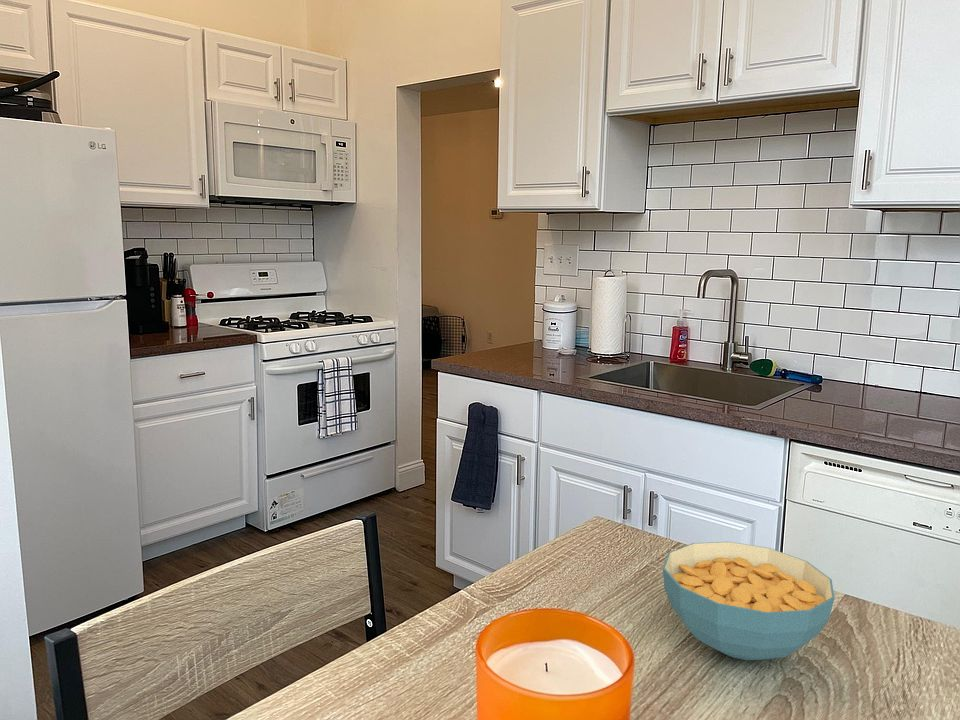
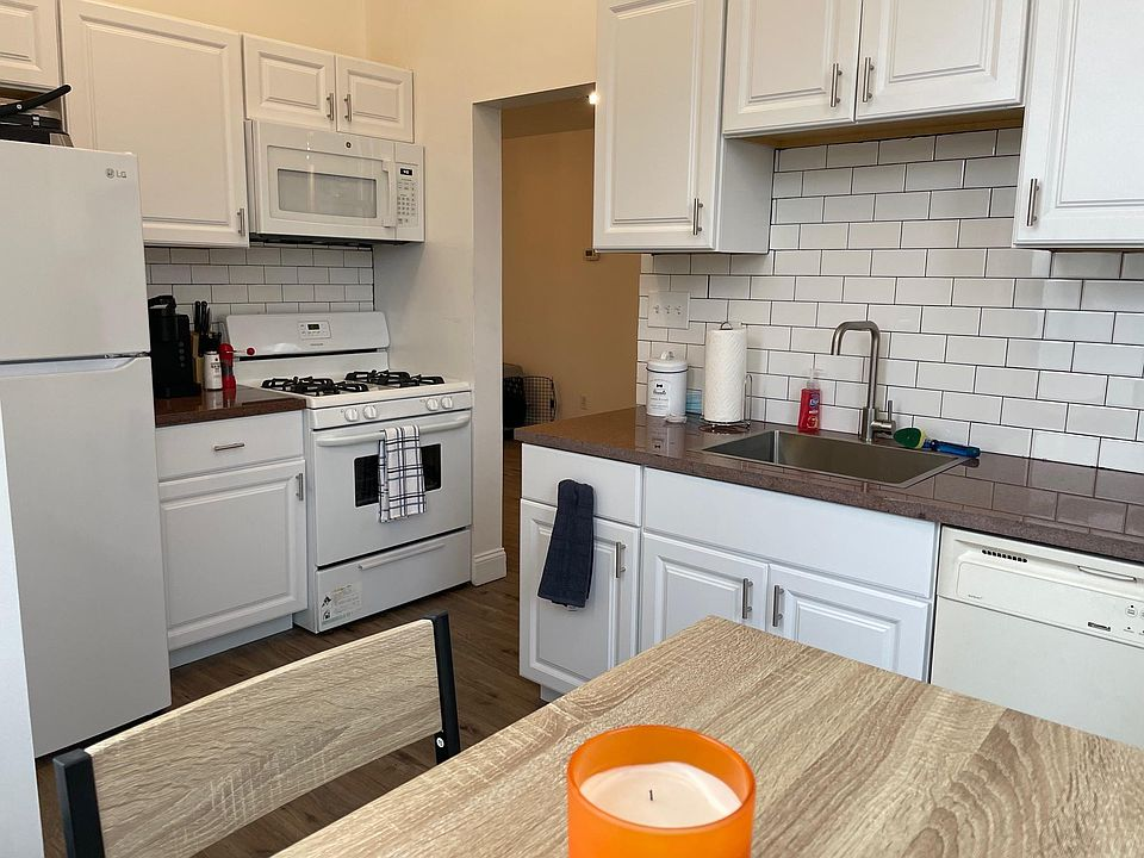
- cereal bowl (743, 610)
